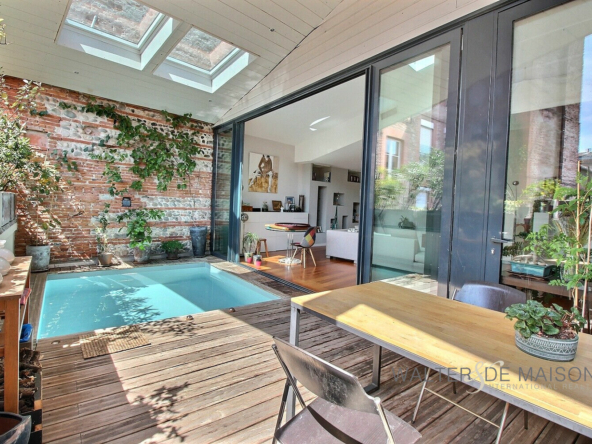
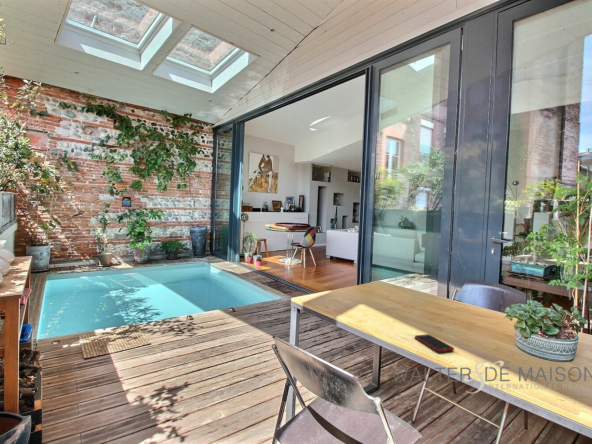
+ cell phone (433, 342)
